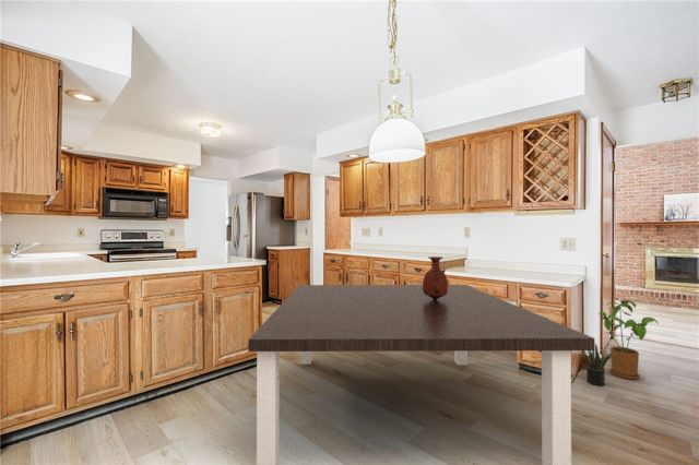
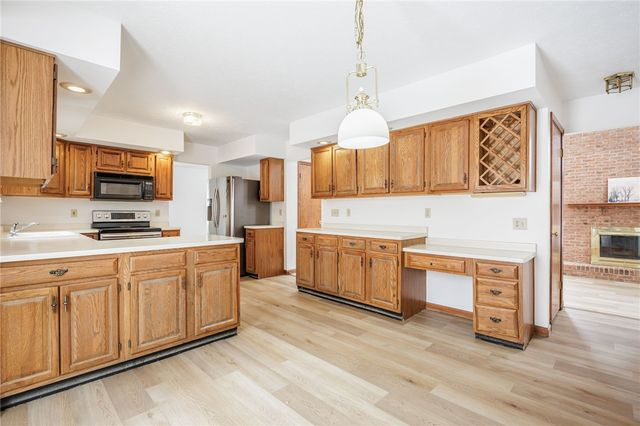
- vase (435, 277)
- potted plant (597, 363)
- house plant (628, 338)
- dining table (395, 350)
